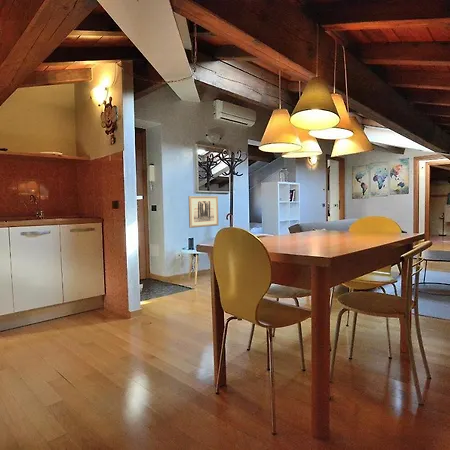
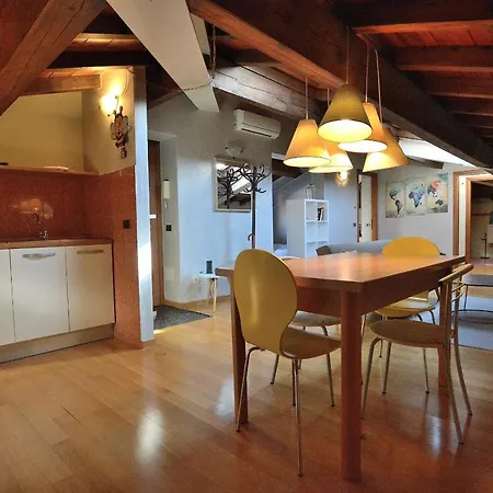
- wall art (204, 211)
